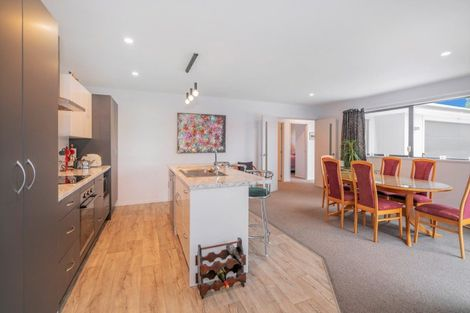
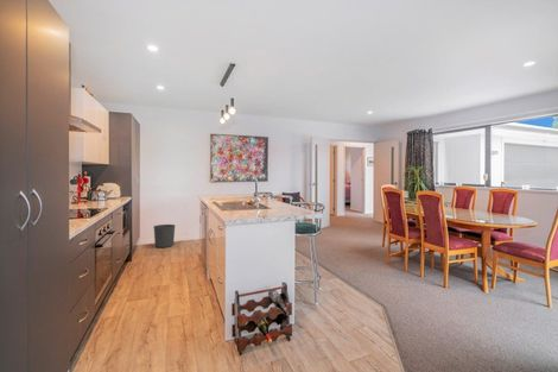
+ waste bin (164, 235)
